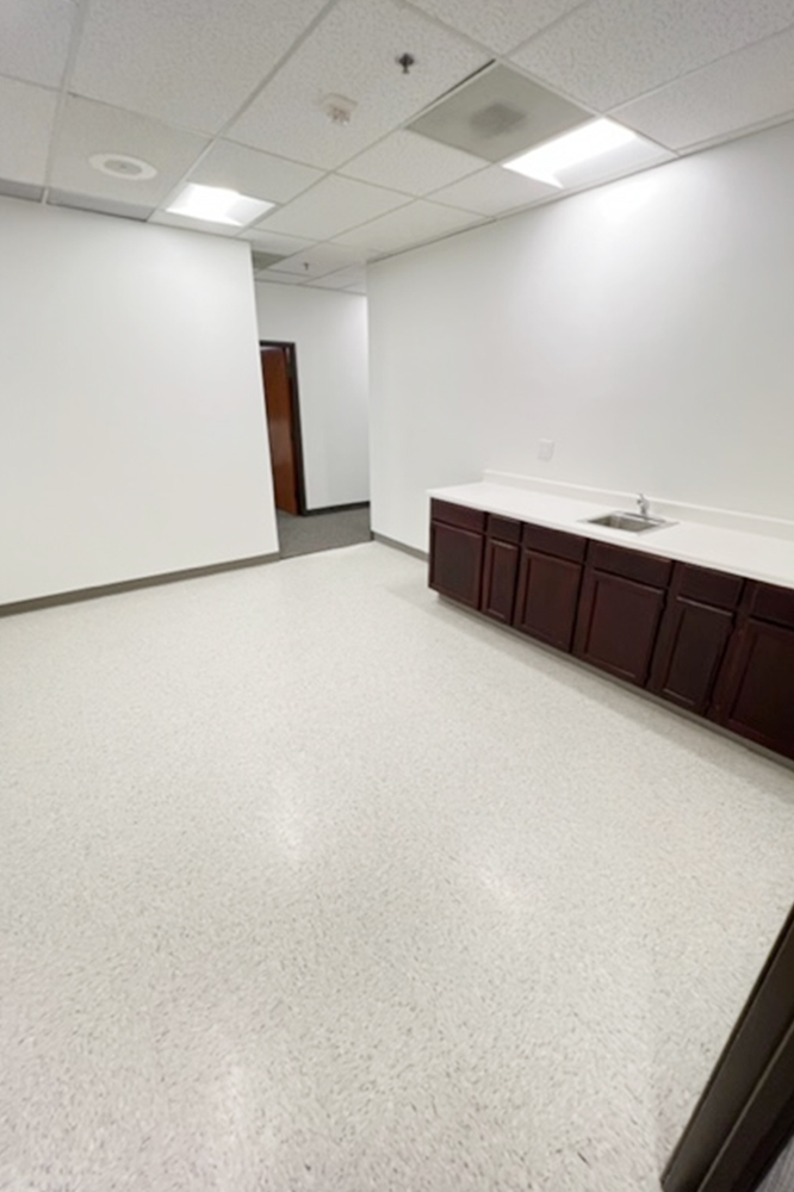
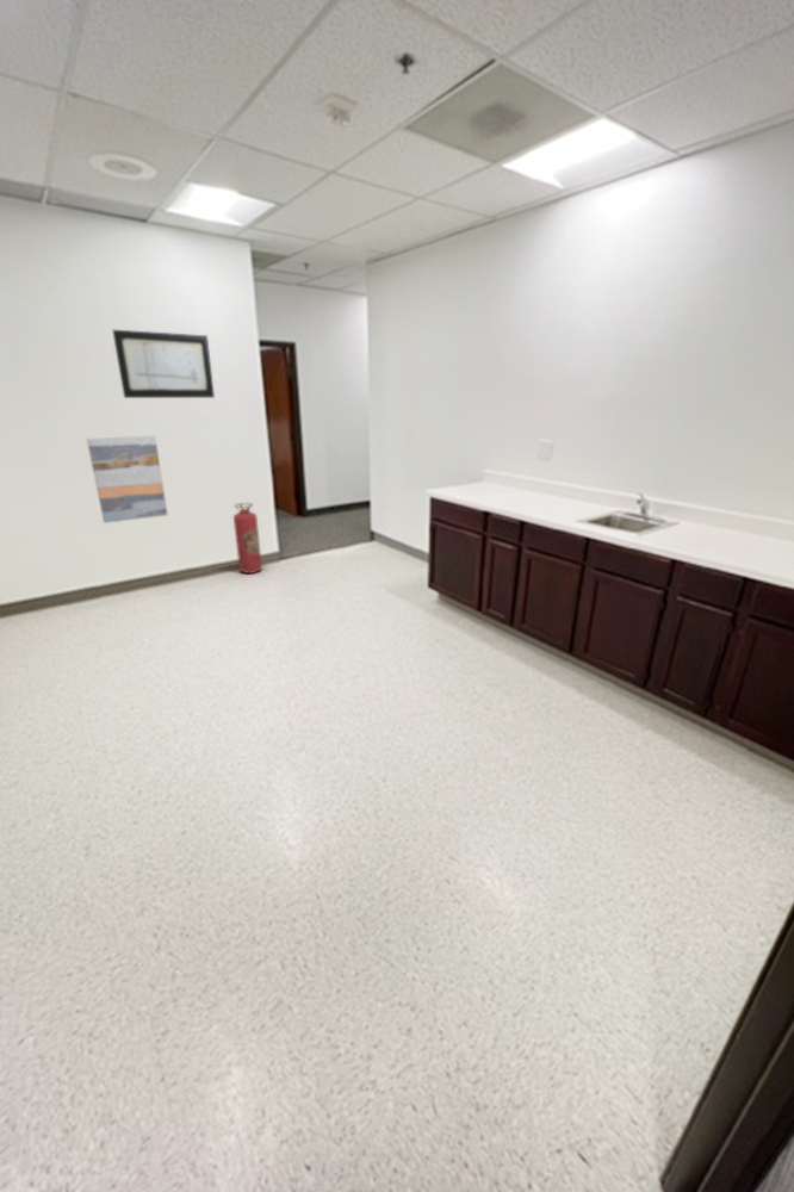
+ wall art (166, 366)
+ fire extinguisher (247, 538)
+ wall art (129, 478)
